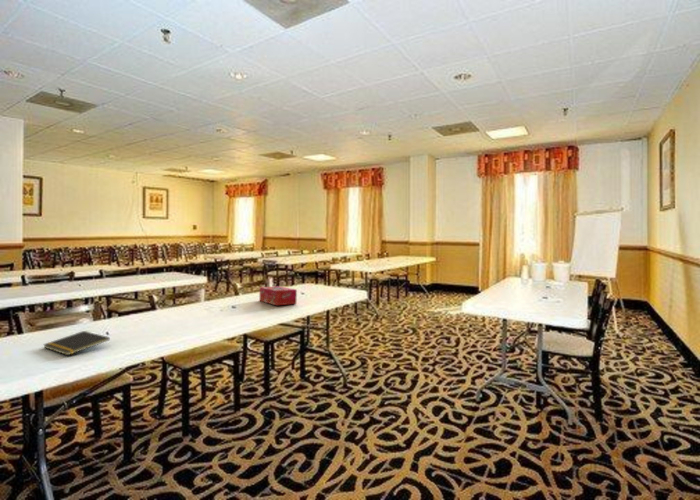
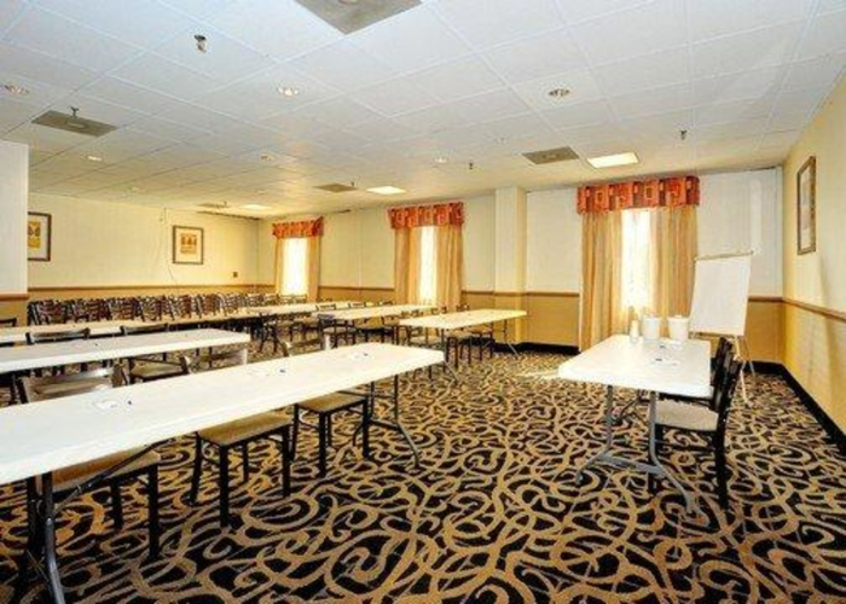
- notepad (76, 342)
- tissue box (277, 295)
